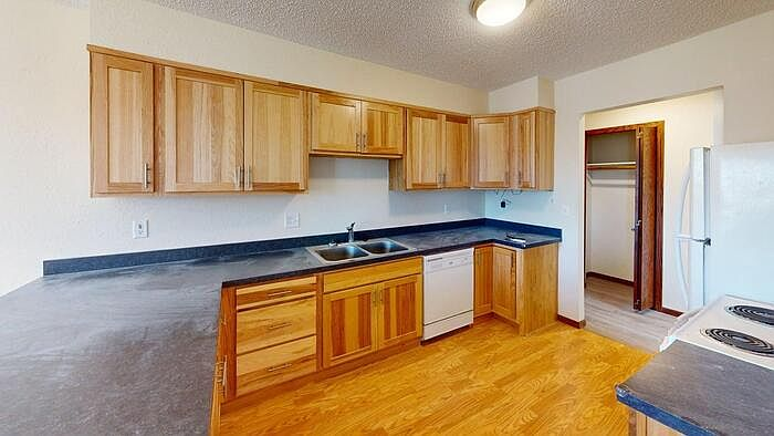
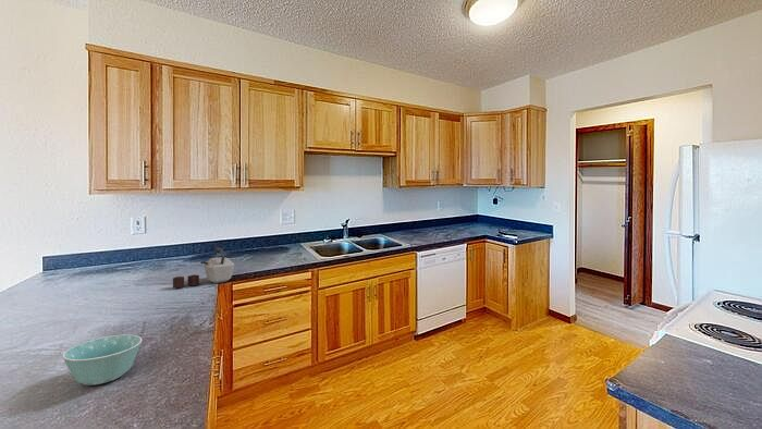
+ kettle (204, 266)
+ bowl (105, 360)
